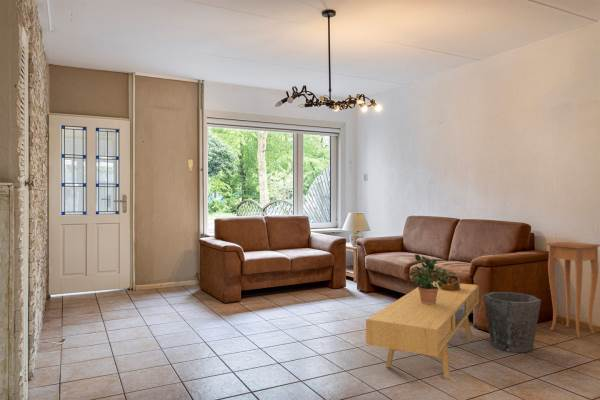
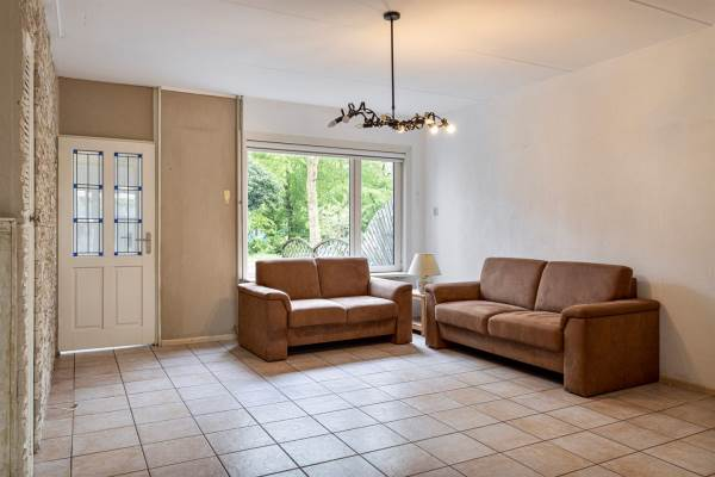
- side table (569, 288)
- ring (449, 281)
- waste bin (511, 321)
- tv console (431, 325)
- potted plant (432, 278)
